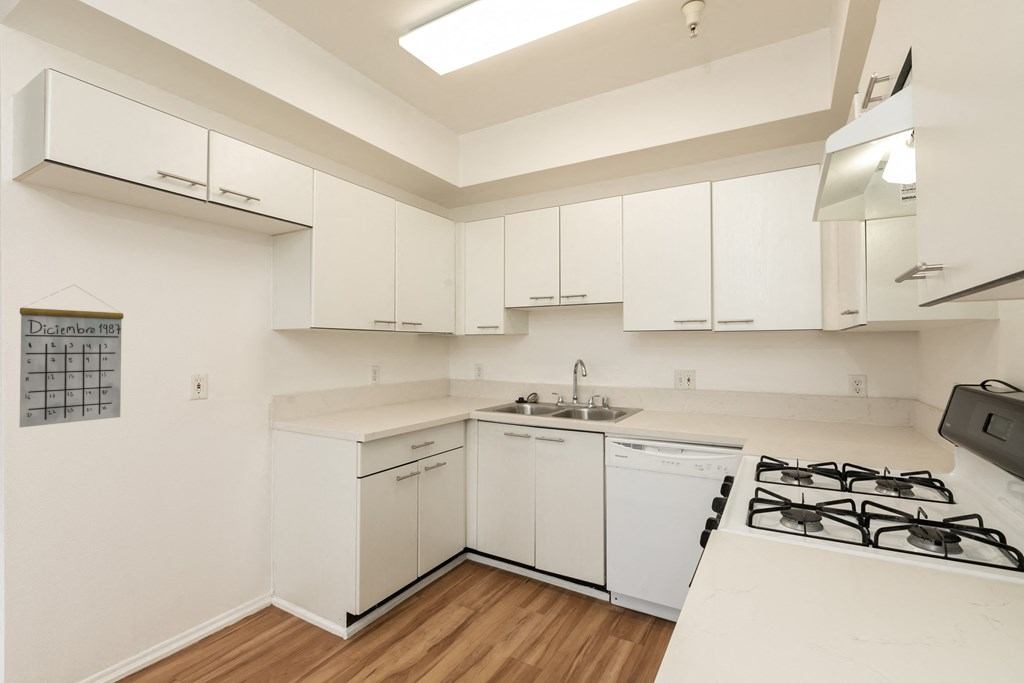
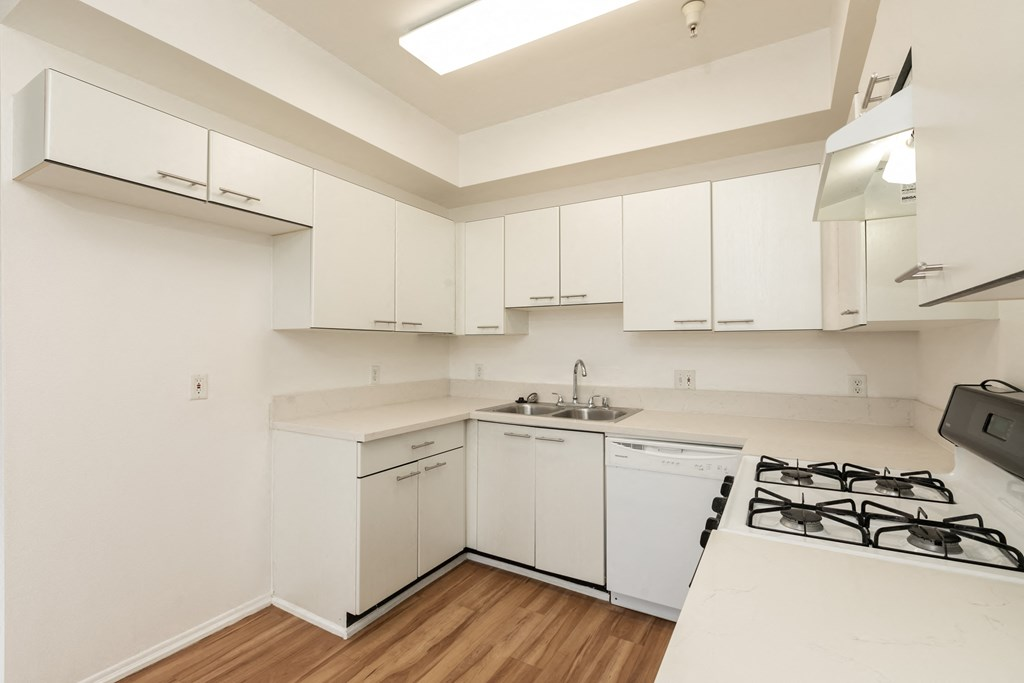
- calendar (74, 352)
